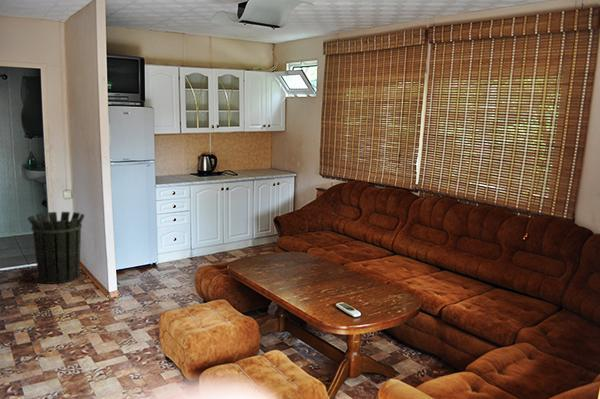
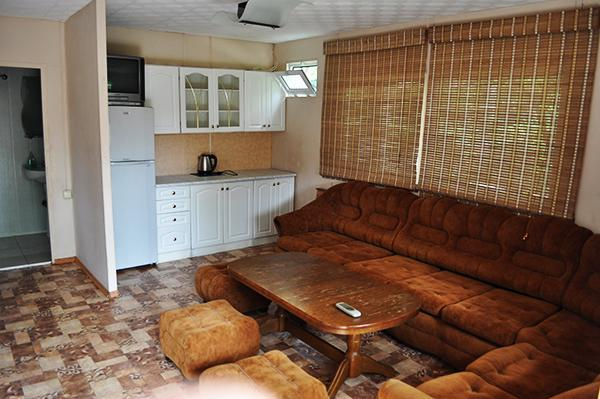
- waste bin (58, 247)
